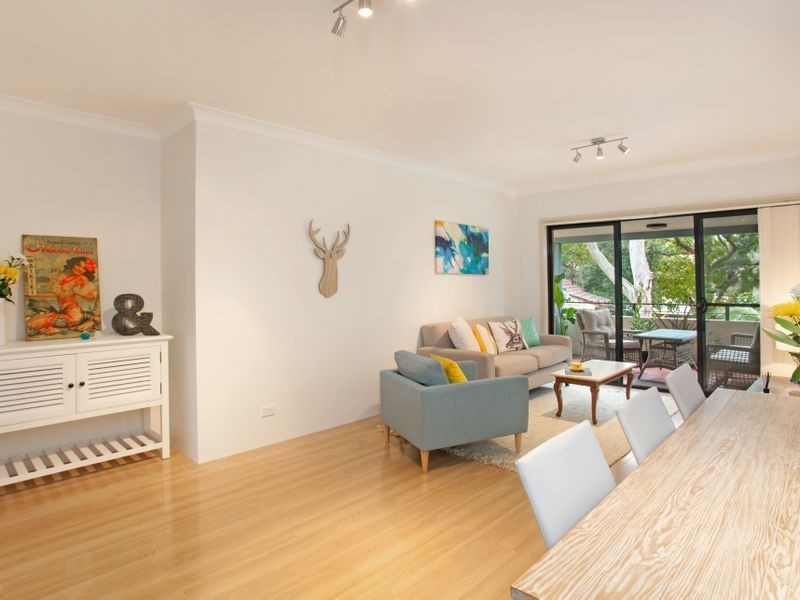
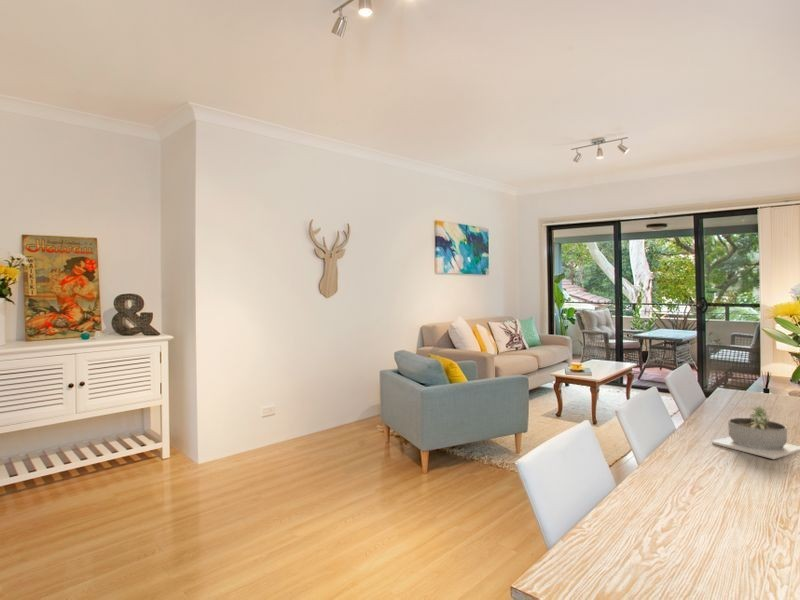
+ succulent planter (757, 426)
